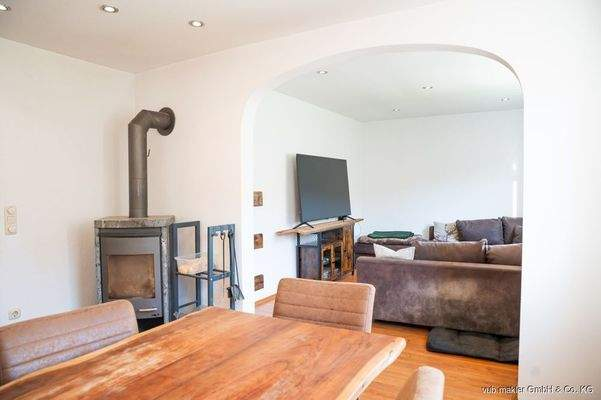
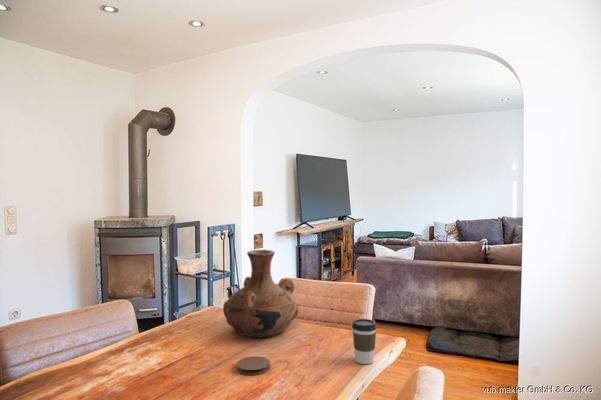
+ coffee cup (364, 341)
+ coaster (253, 365)
+ vase (261, 290)
